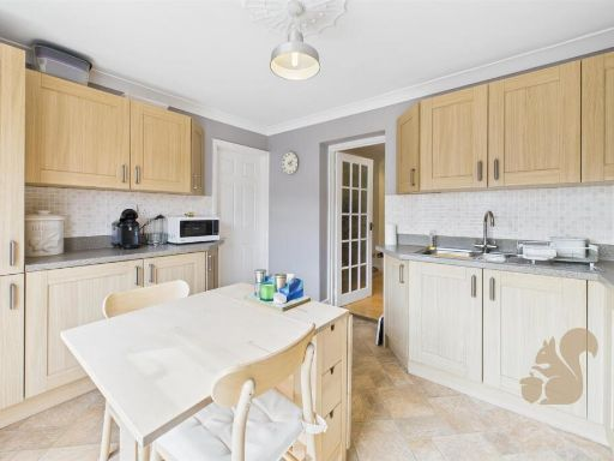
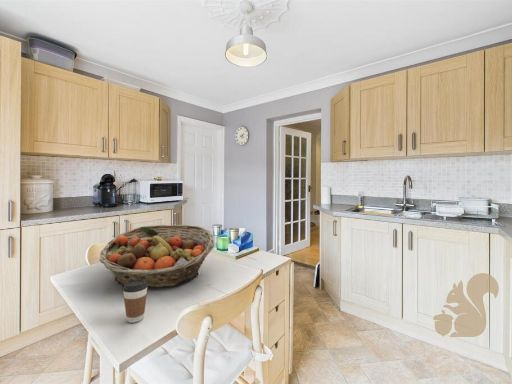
+ coffee cup (135, 300)
+ fruit basket (160, 252)
